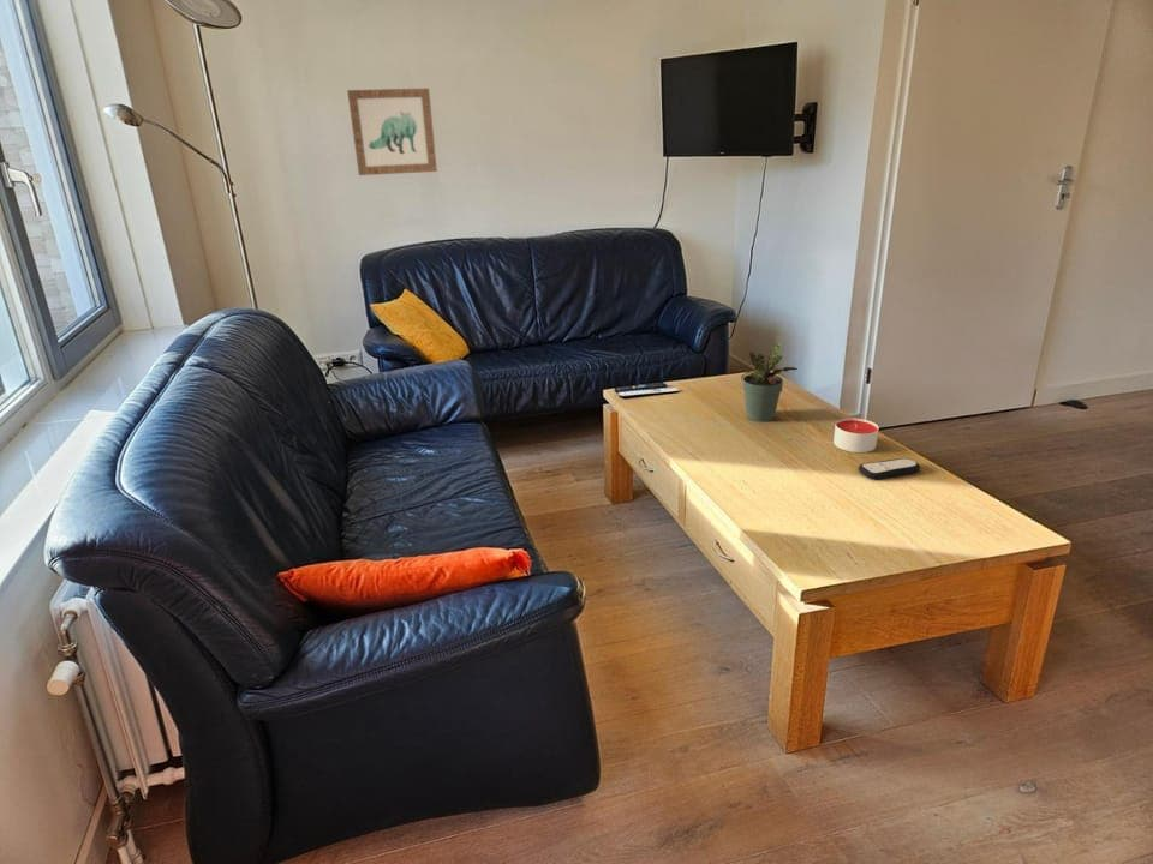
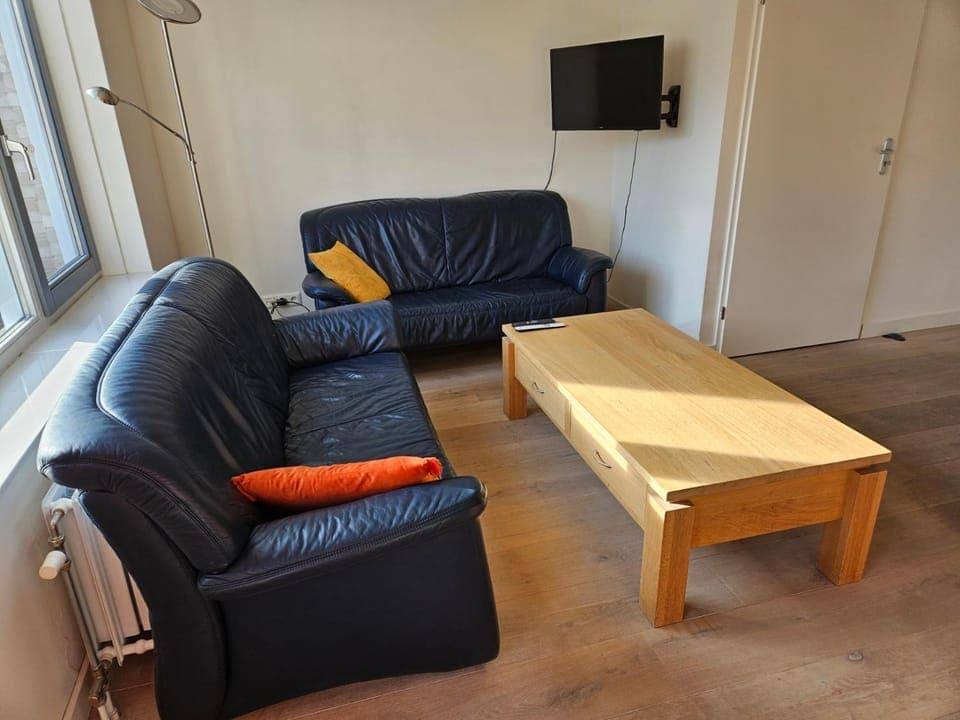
- potted plant (769, 382)
- wall art (393, 132)
- candle (855, 434)
- remote control (889, 467)
